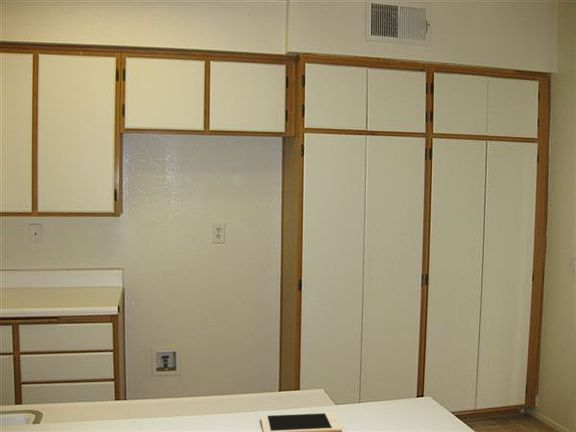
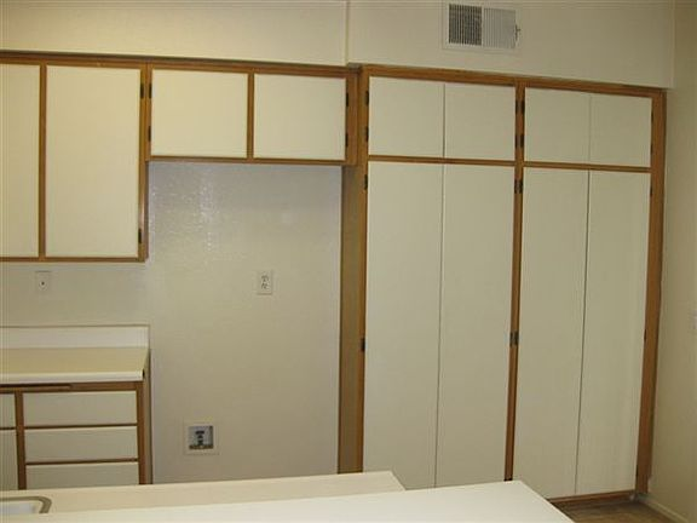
- cell phone (300, 423)
